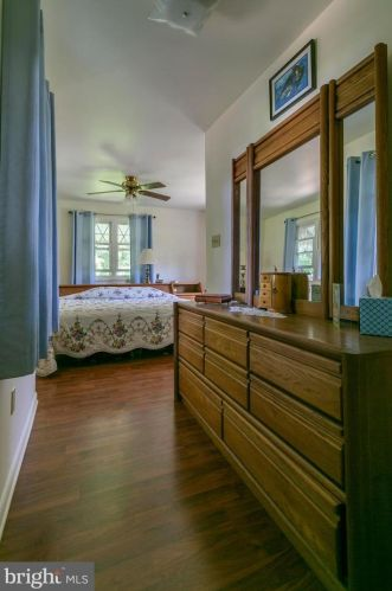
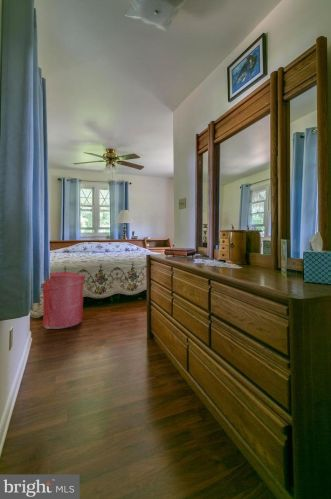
+ laundry hamper (64, 297)
